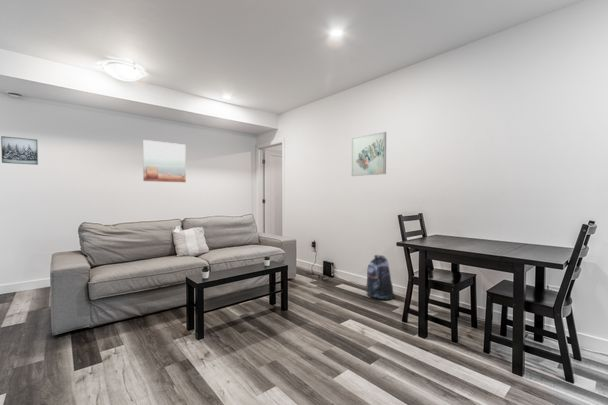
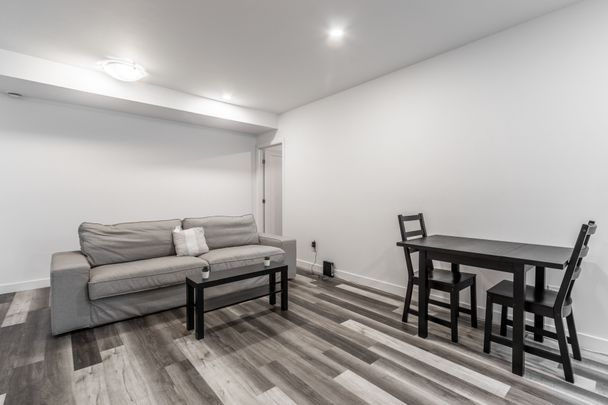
- wall art (20, 150)
- wall art (368, 155)
- backpack (380, 275)
- wall art (165, 162)
